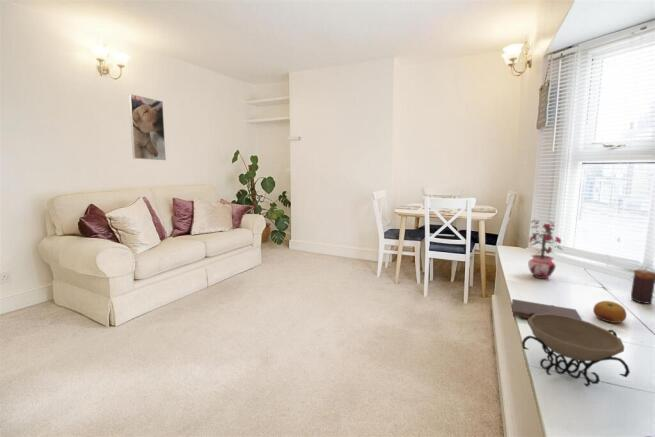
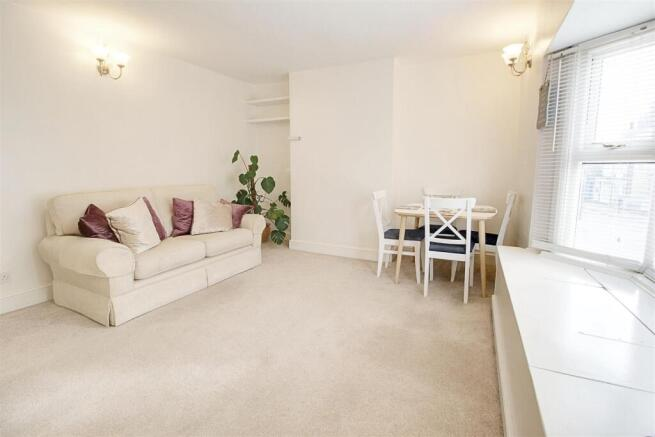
- potted plant (544, 248)
- decorative bowl (569, 351)
- candle (642, 286)
- book (544, 312)
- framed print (148, 129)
- fruit (609, 311)
